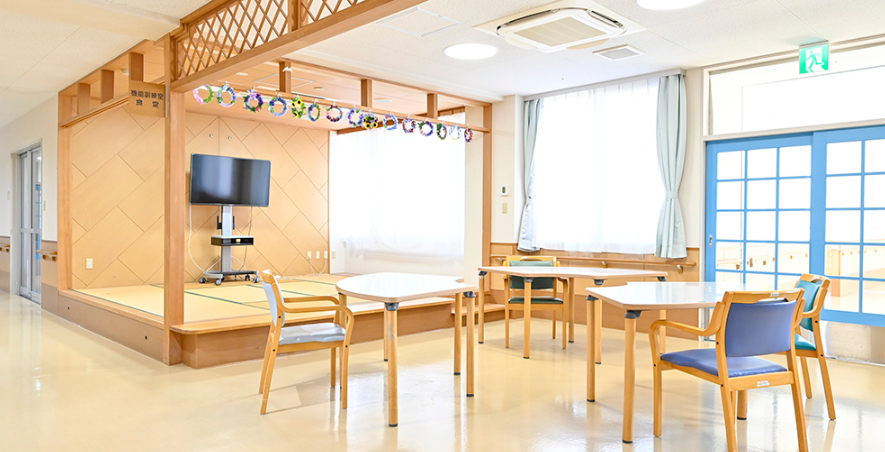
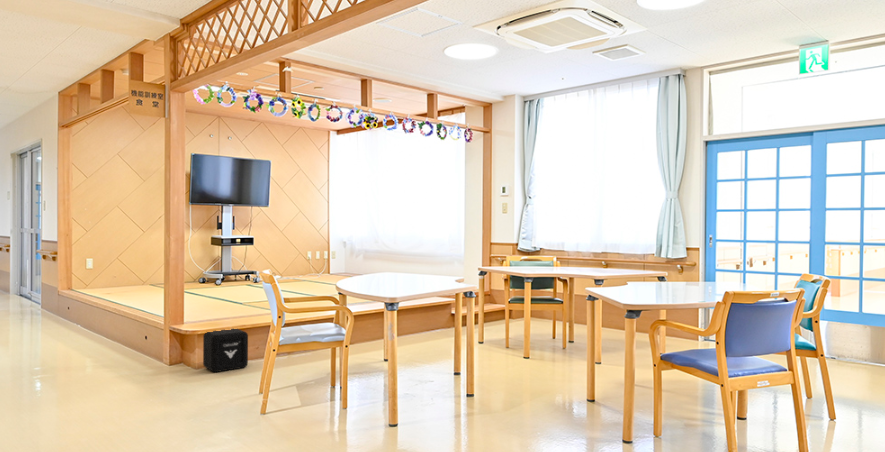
+ air purifier (226, 349)
